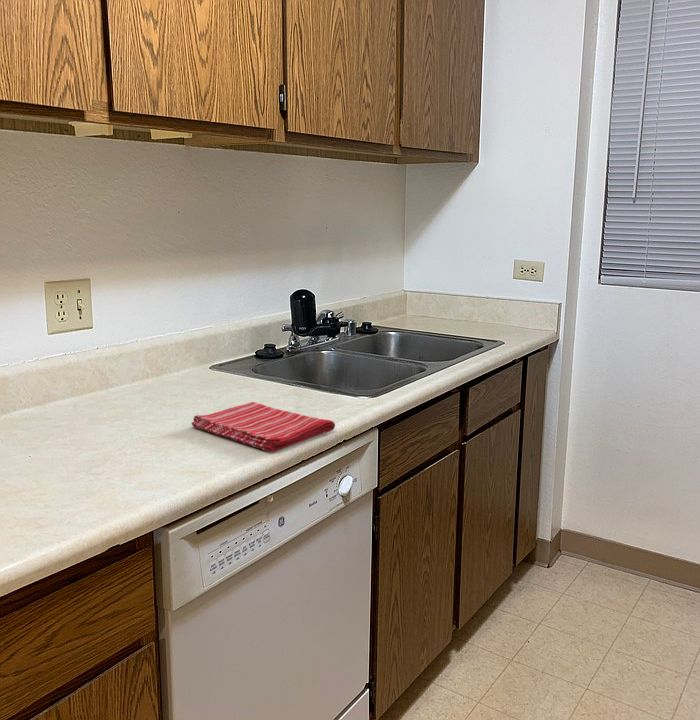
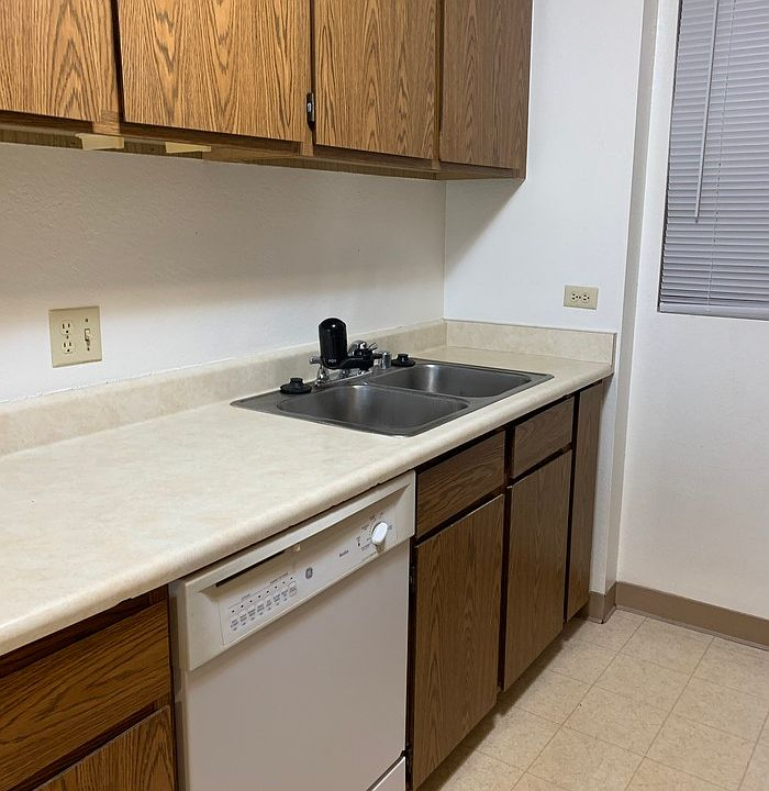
- dish towel (263, 422)
